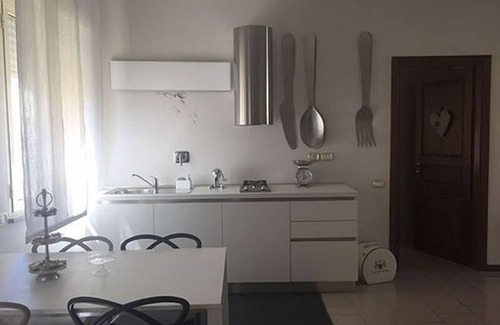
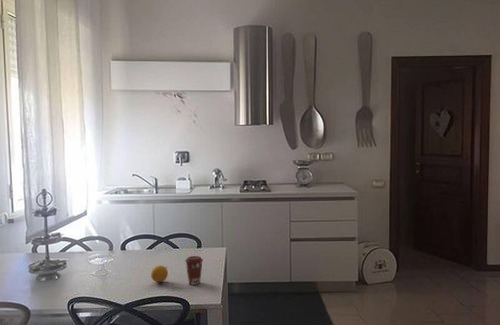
+ fruit (159, 273)
+ coffee cup (194, 270)
